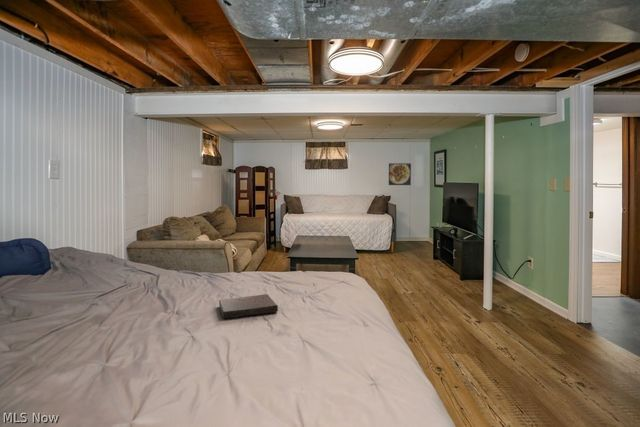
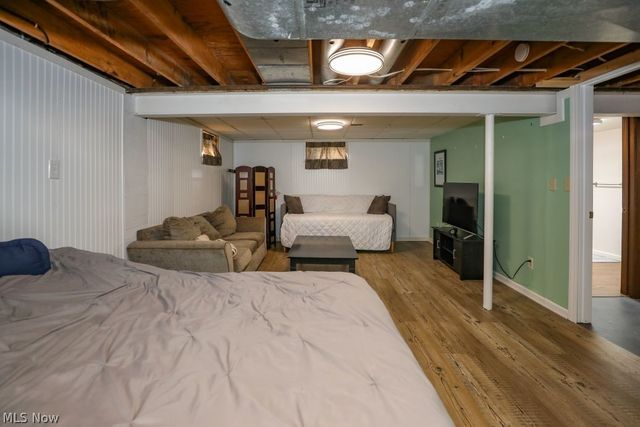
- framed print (399, 174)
- book (247, 305)
